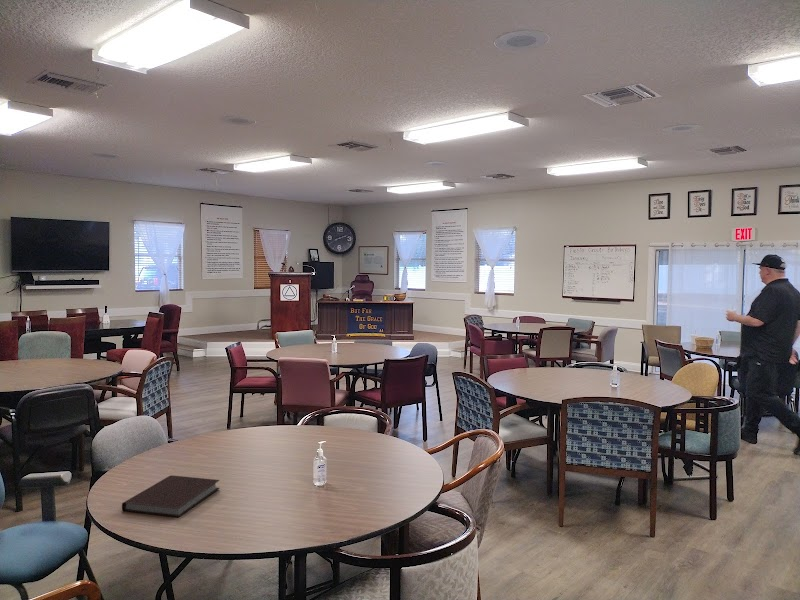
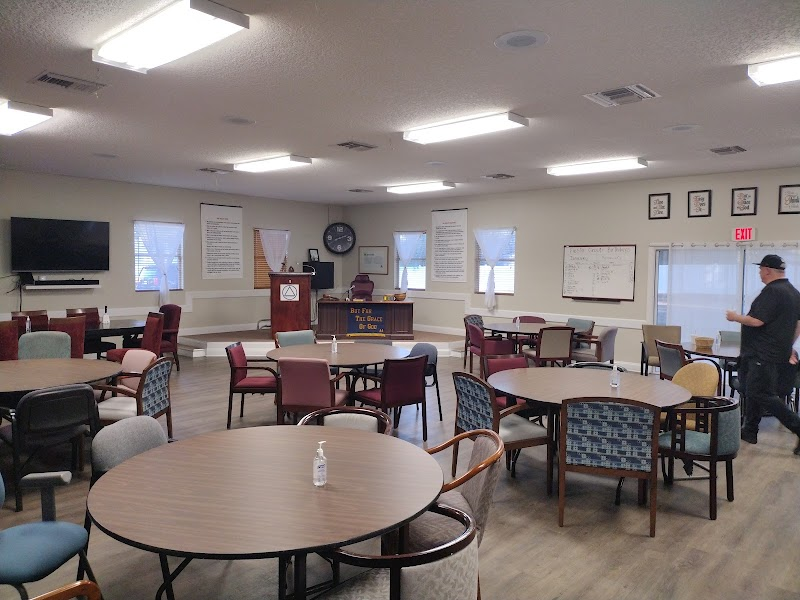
- notebook (173, 494)
